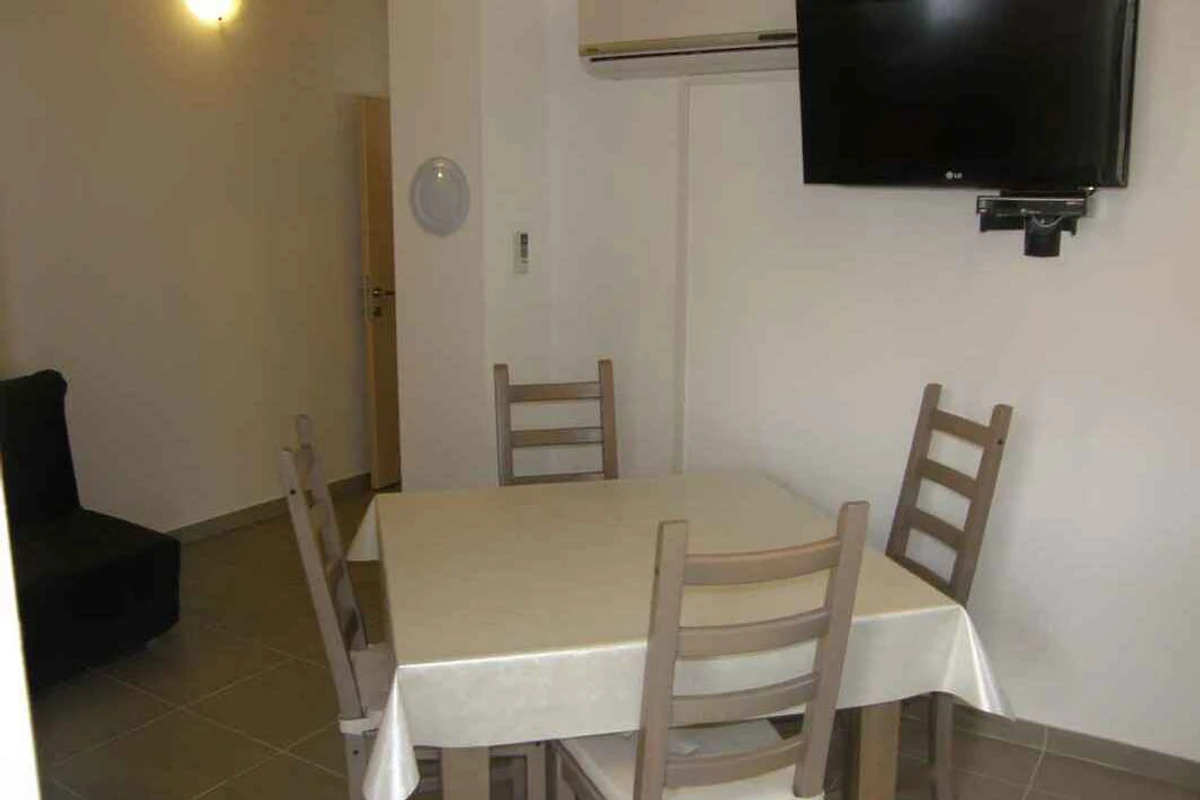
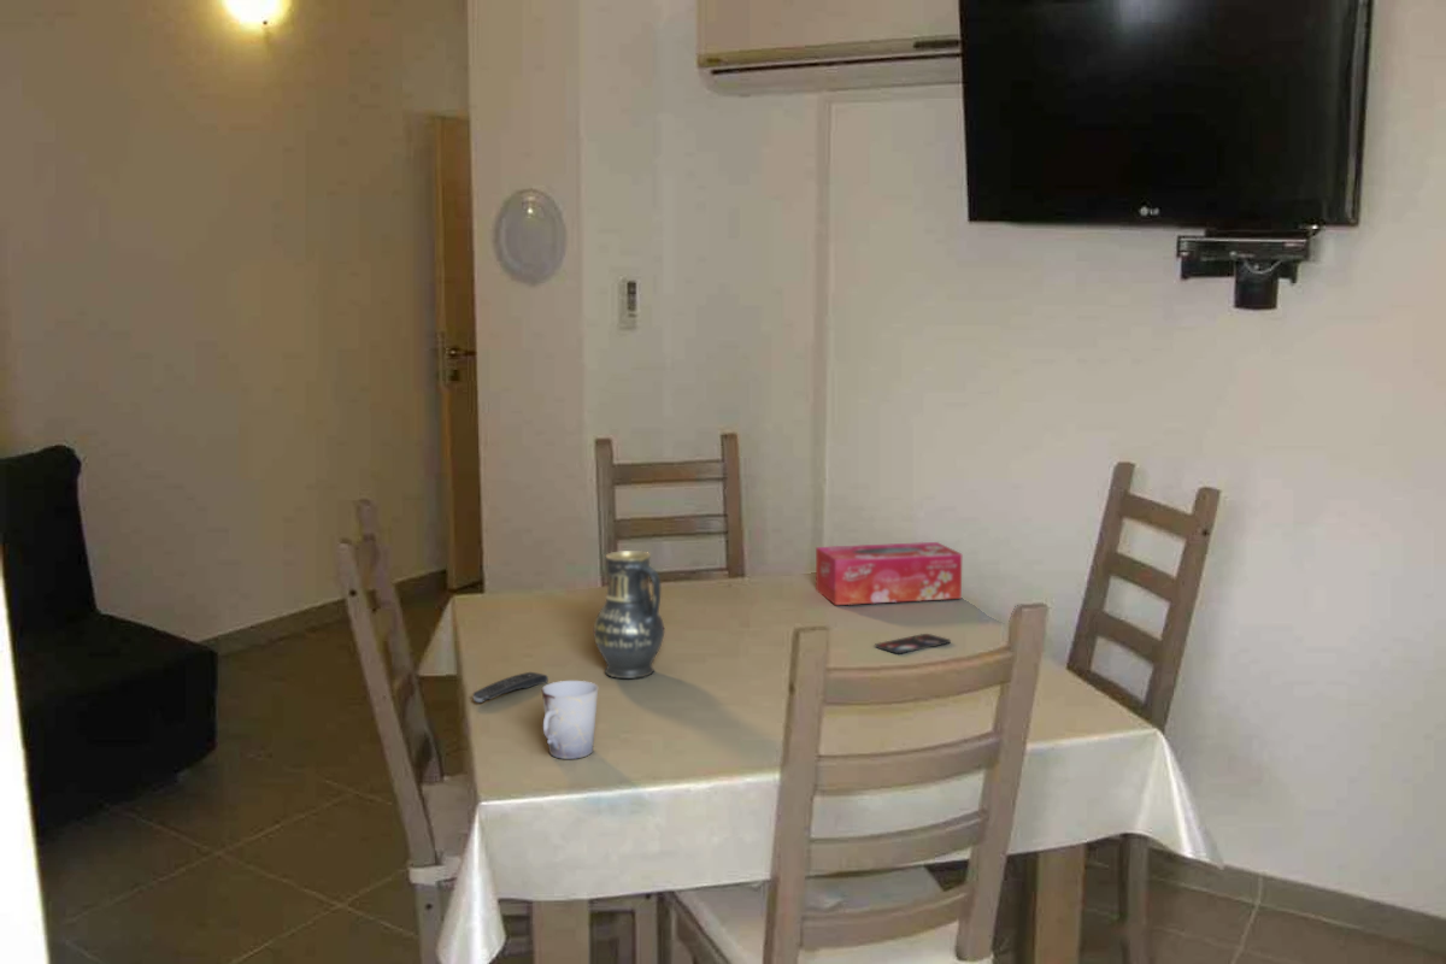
+ vase (628, 613)
+ remote control (509, 686)
+ cup (564, 723)
+ tissue box (887, 572)
+ smartphone (912, 643)
